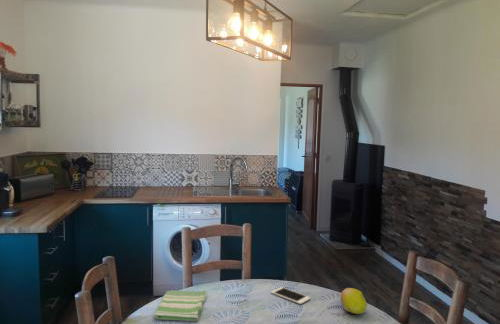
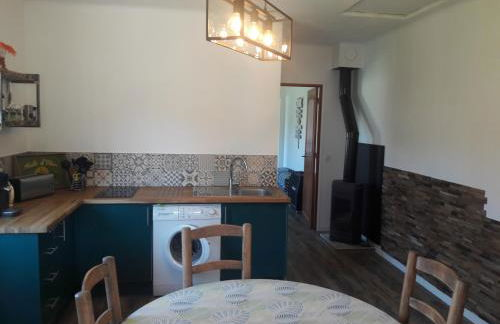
- dish towel (181, 303)
- fruit (353, 300)
- cell phone (290, 295)
